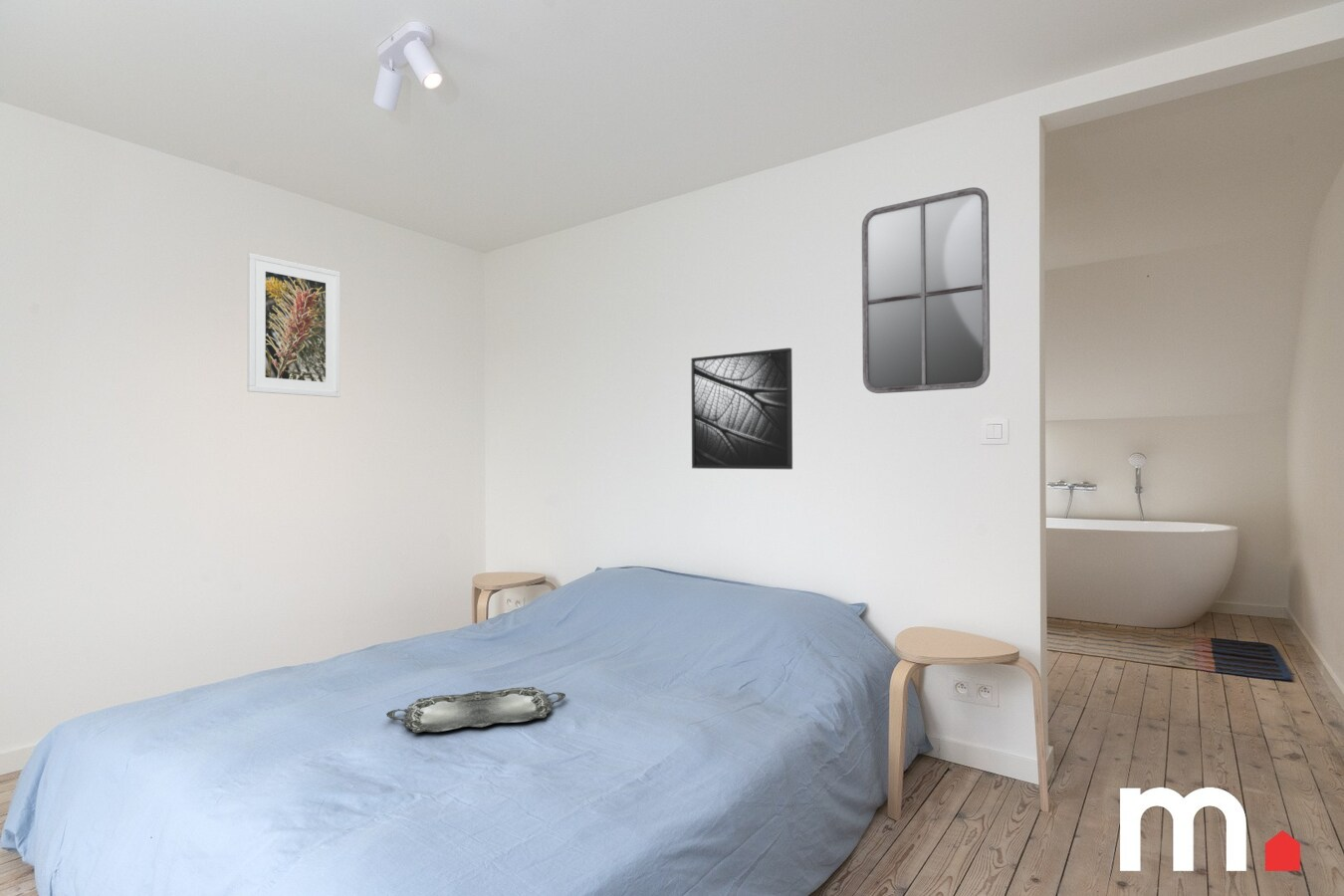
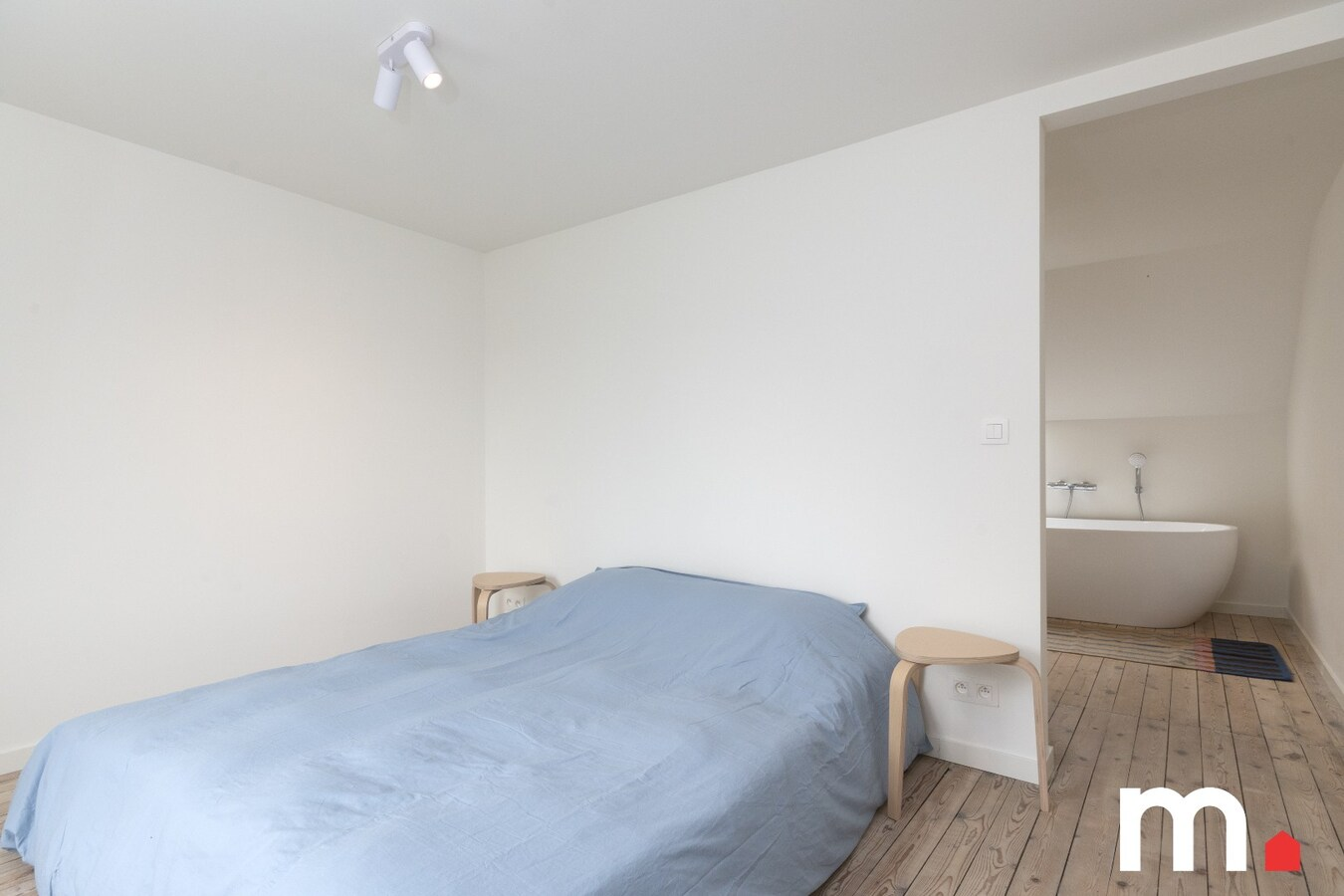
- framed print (739, 410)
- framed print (296, 329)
- serving tray (479, 708)
- home mirror (923, 295)
